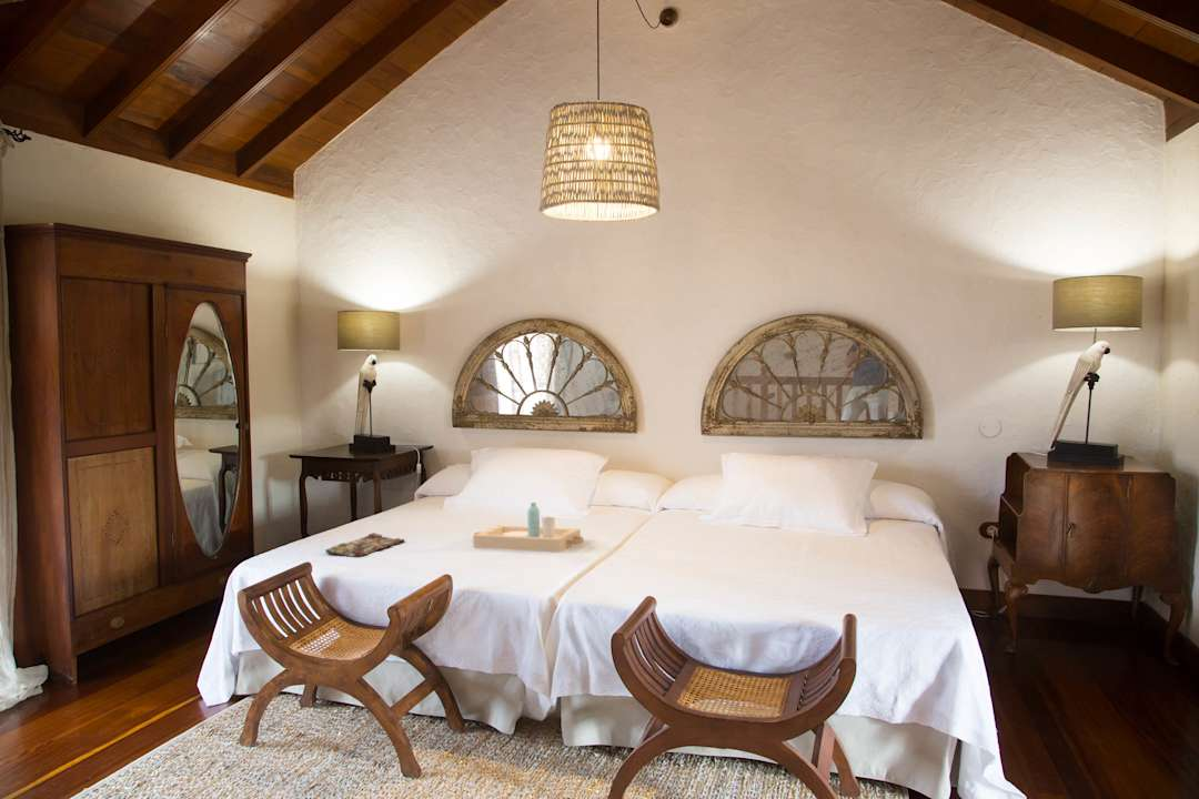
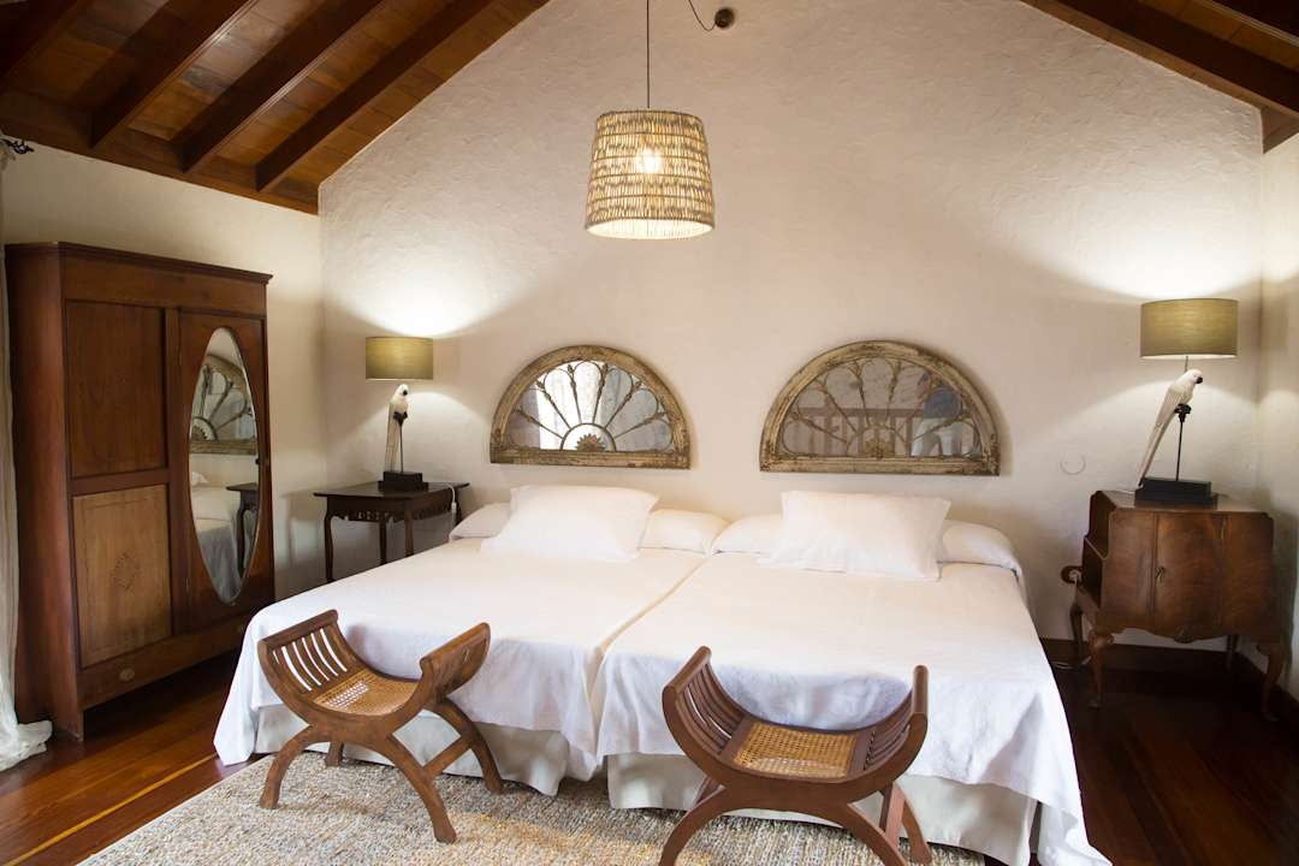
- serving tray (527, 522)
- magazine (367, 544)
